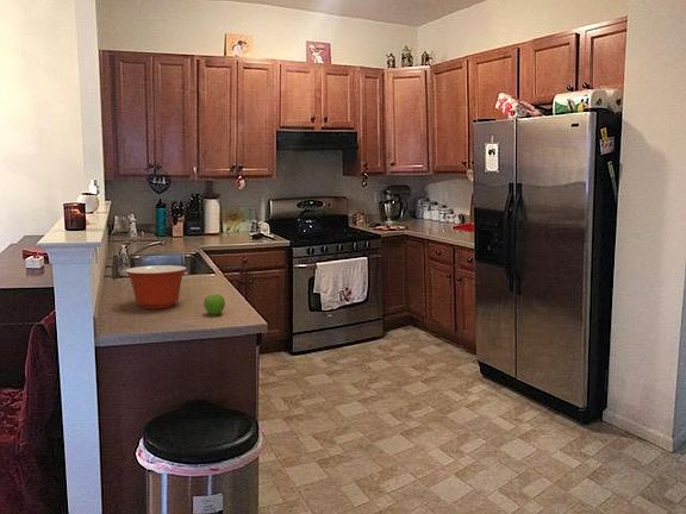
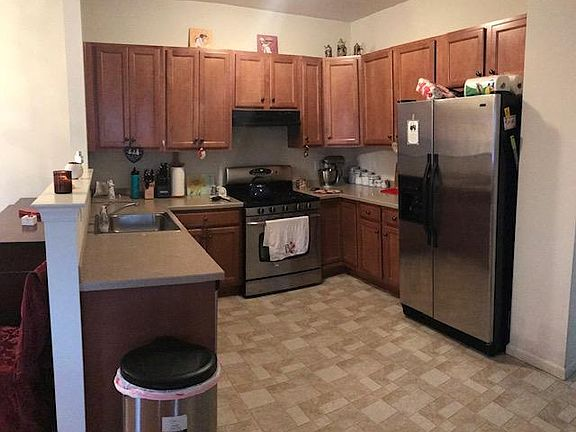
- mixing bowl (156, 287)
- fruit (214, 303)
